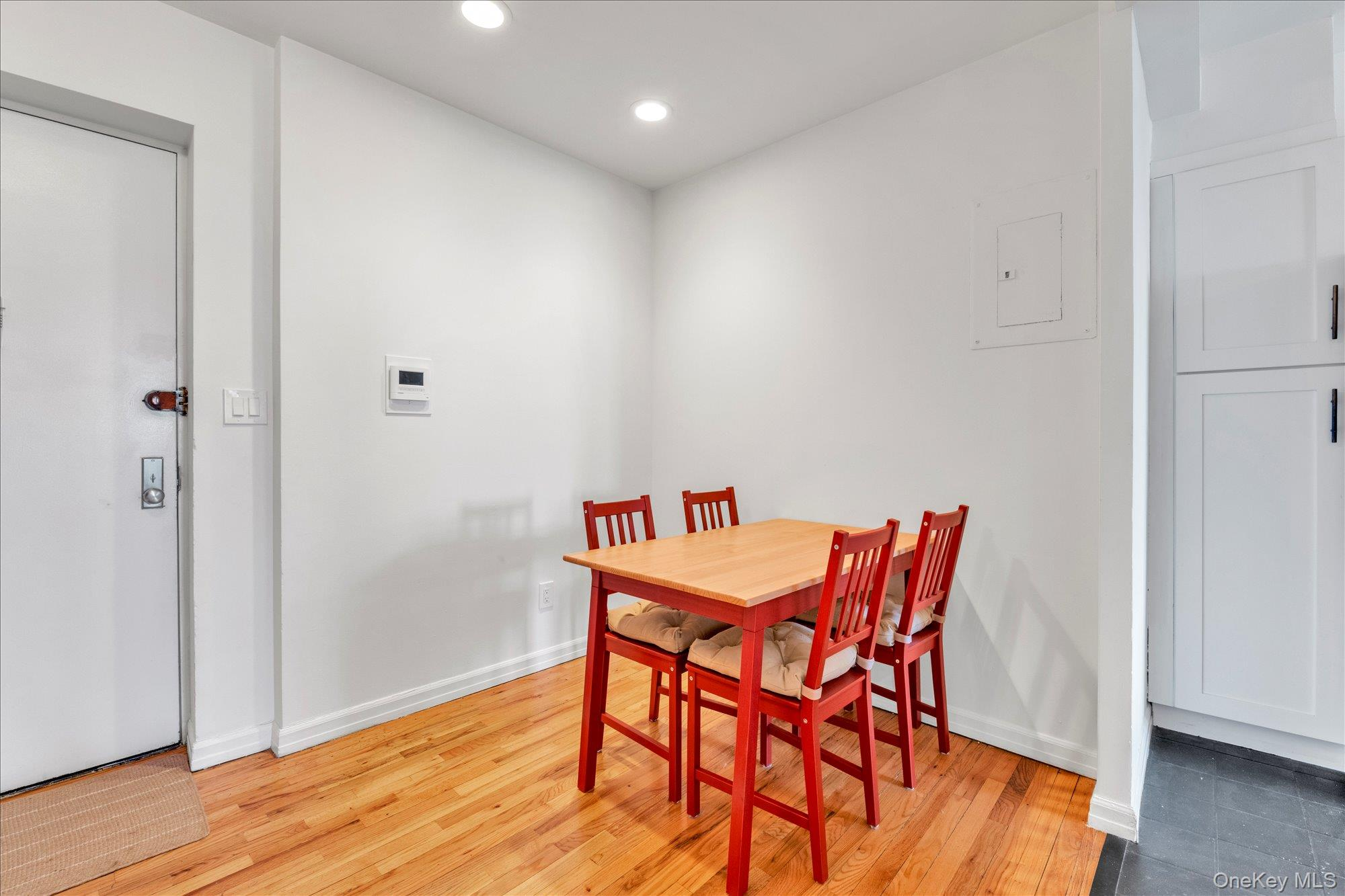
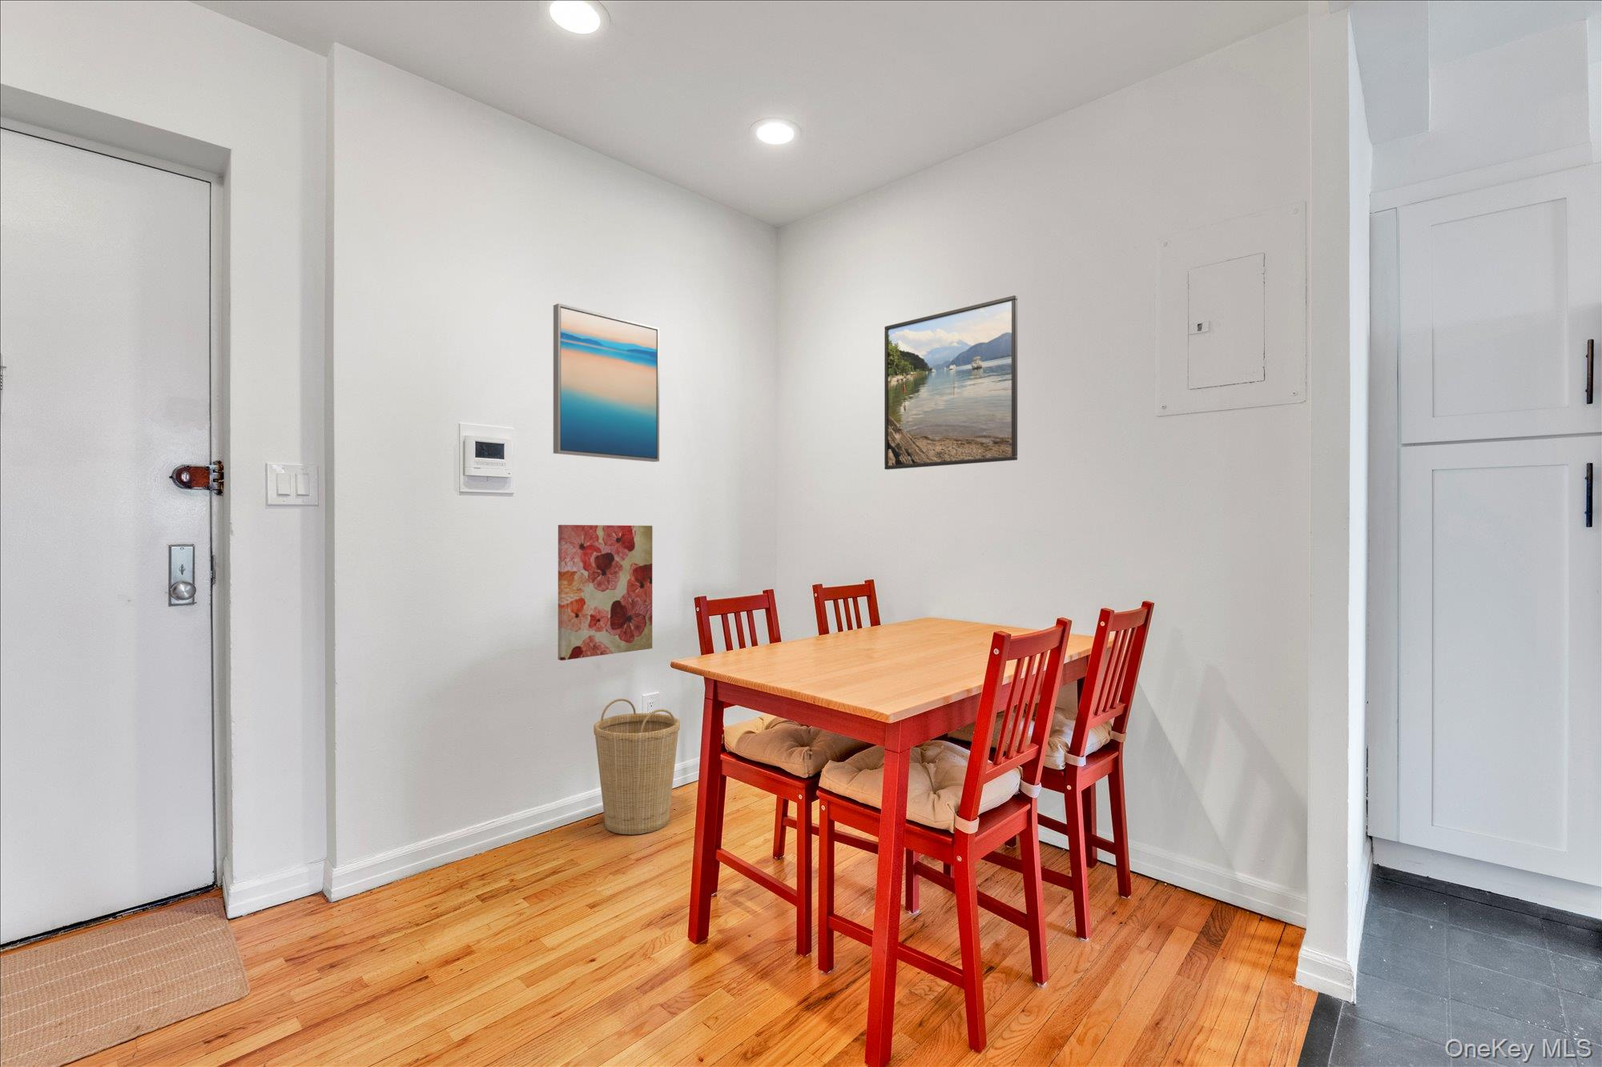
+ wall art (609, 387)
+ basket (637, 763)
+ wall art (607, 589)
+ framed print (946, 388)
